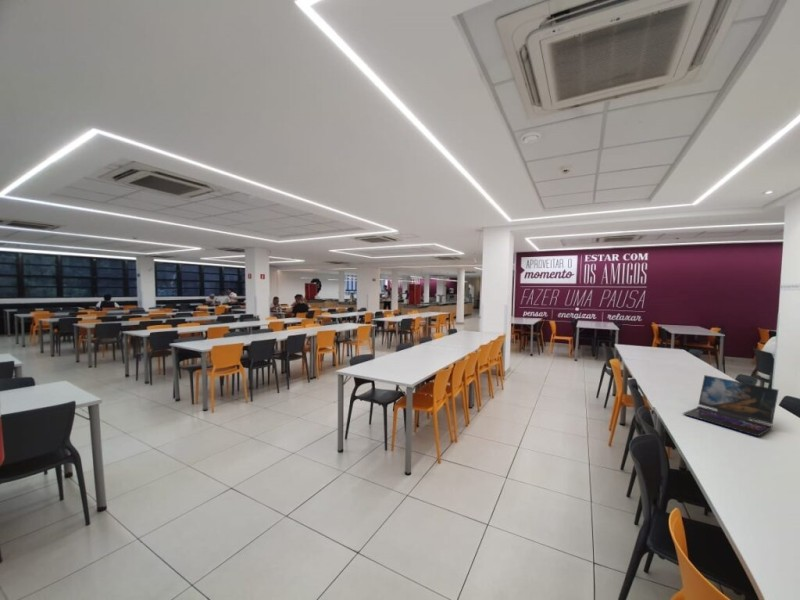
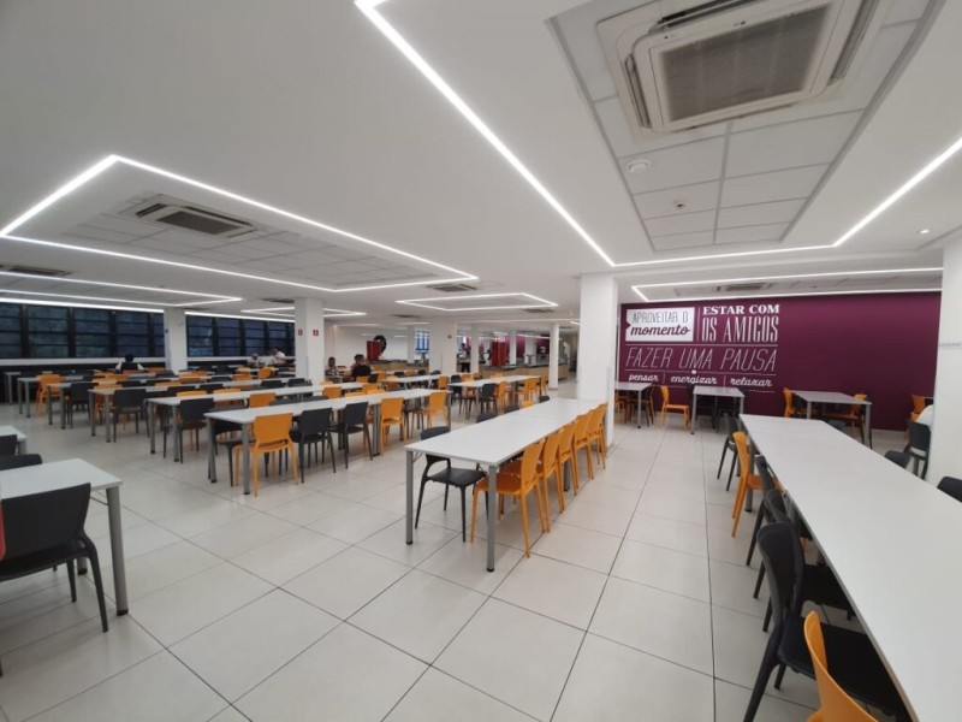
- laptop (728, 403)
